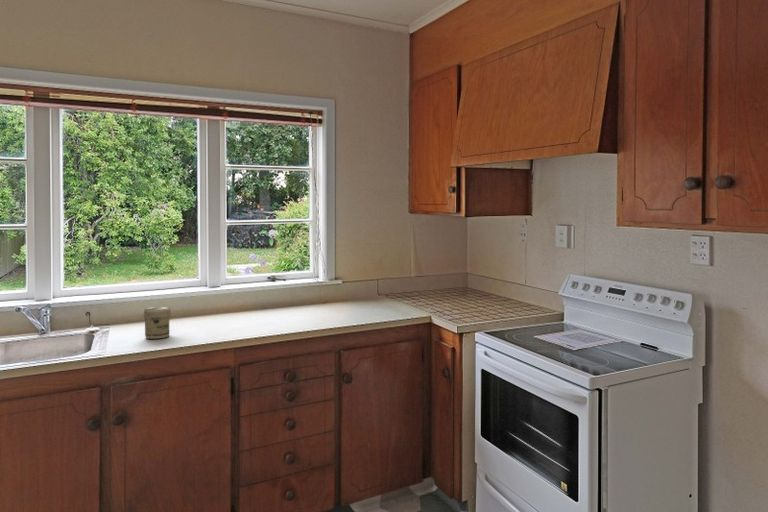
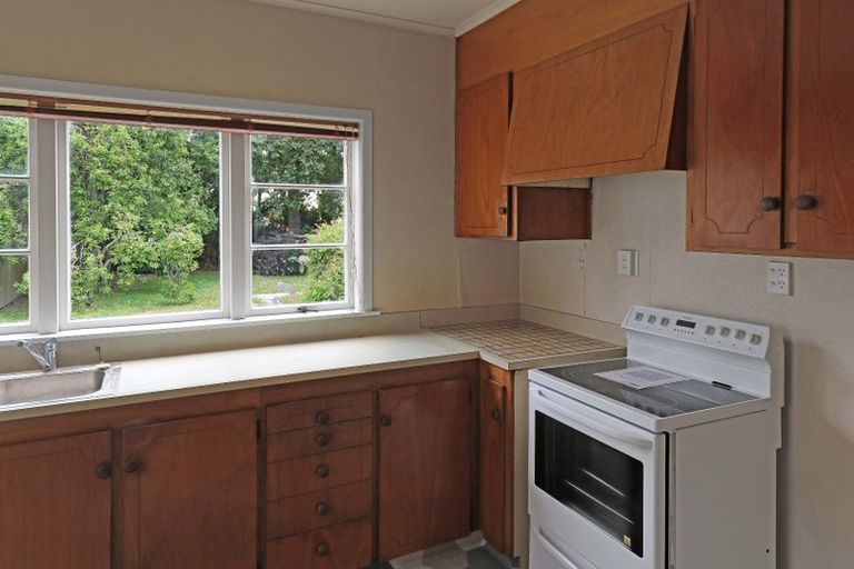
- jar (157, 322)
